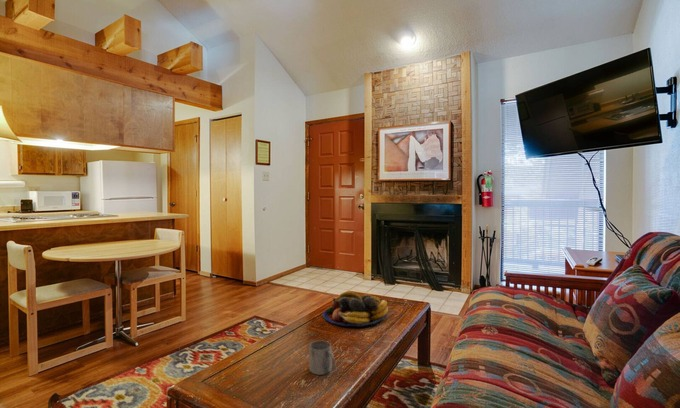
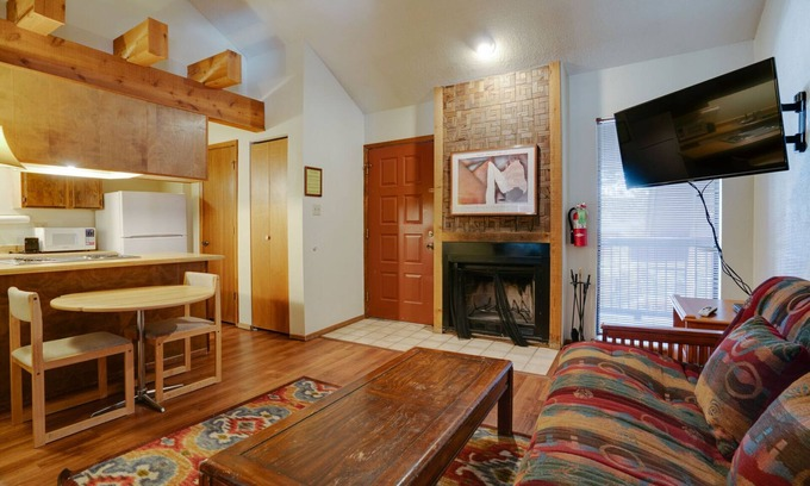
- fruit bowl (354, 303)
- mug (323, 358)
